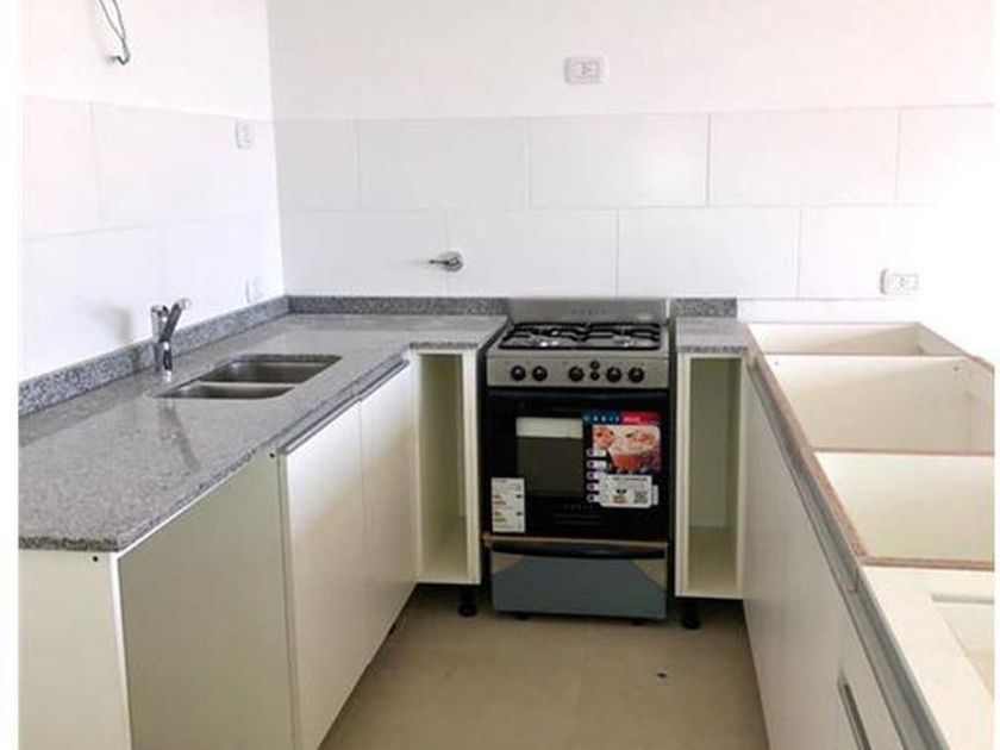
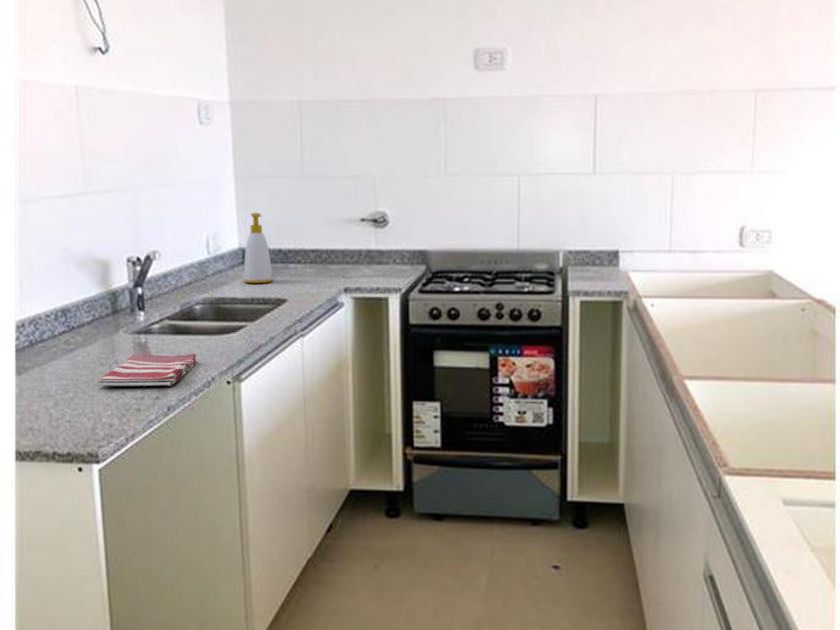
+ dish towel (150, 368)
+ soap bottle (256, 247)
